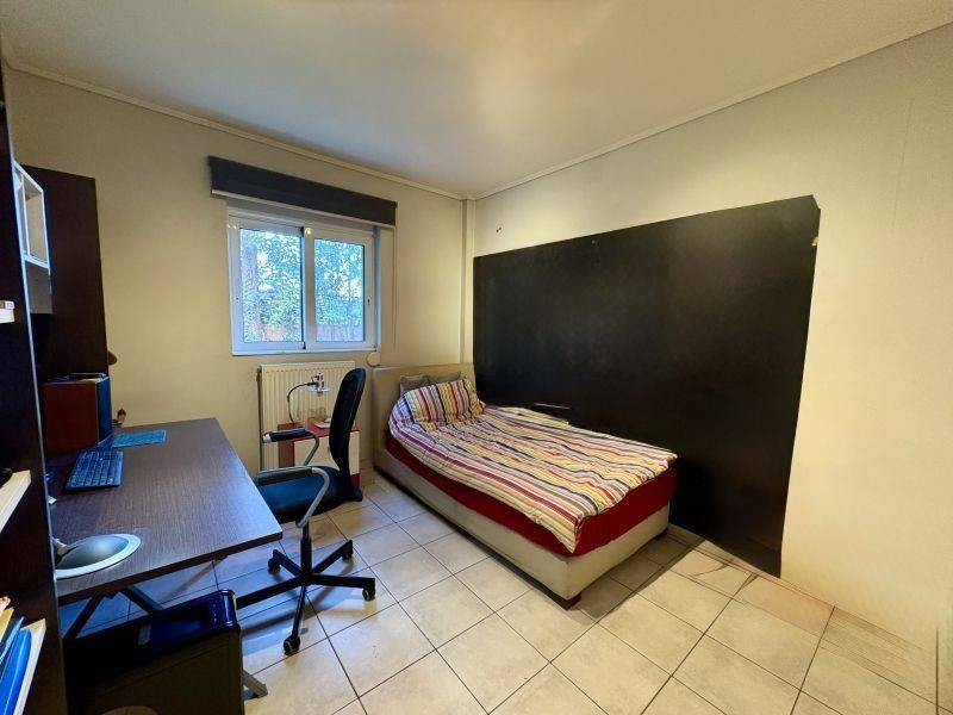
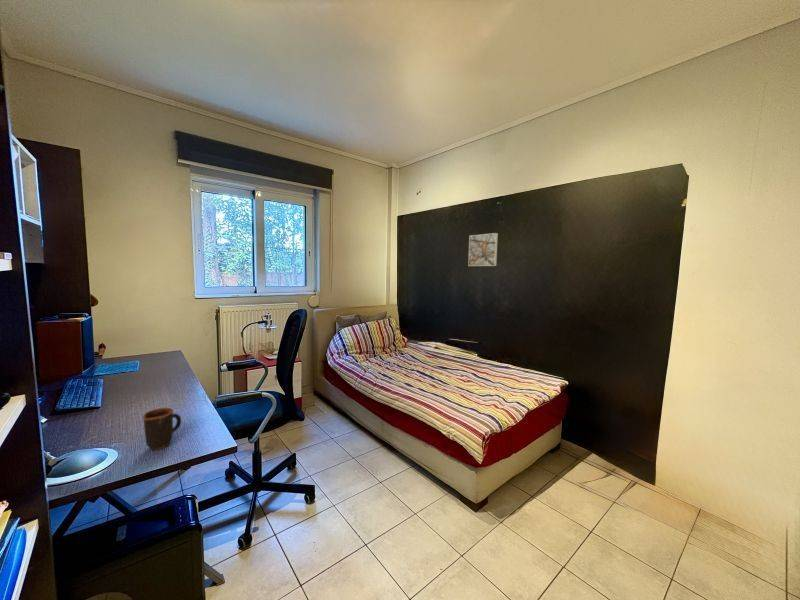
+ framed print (482, 250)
+ mug (163, 426)
